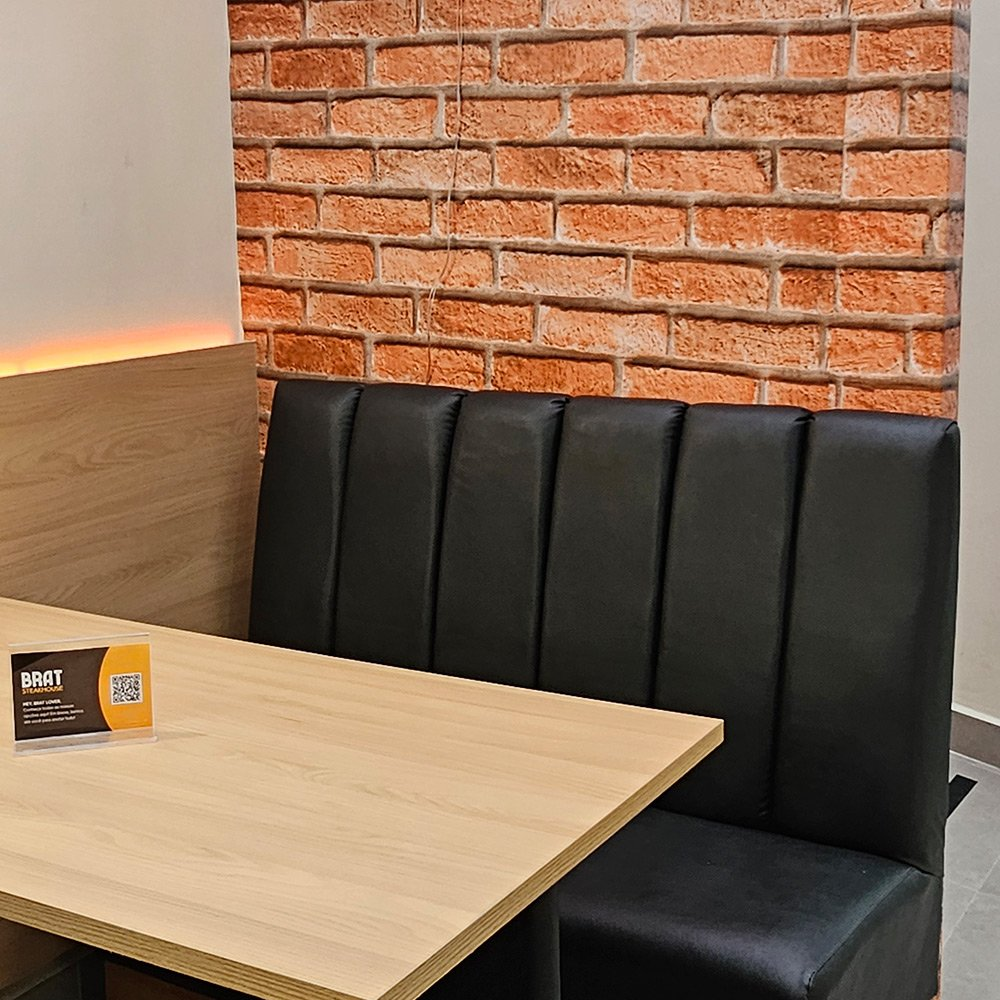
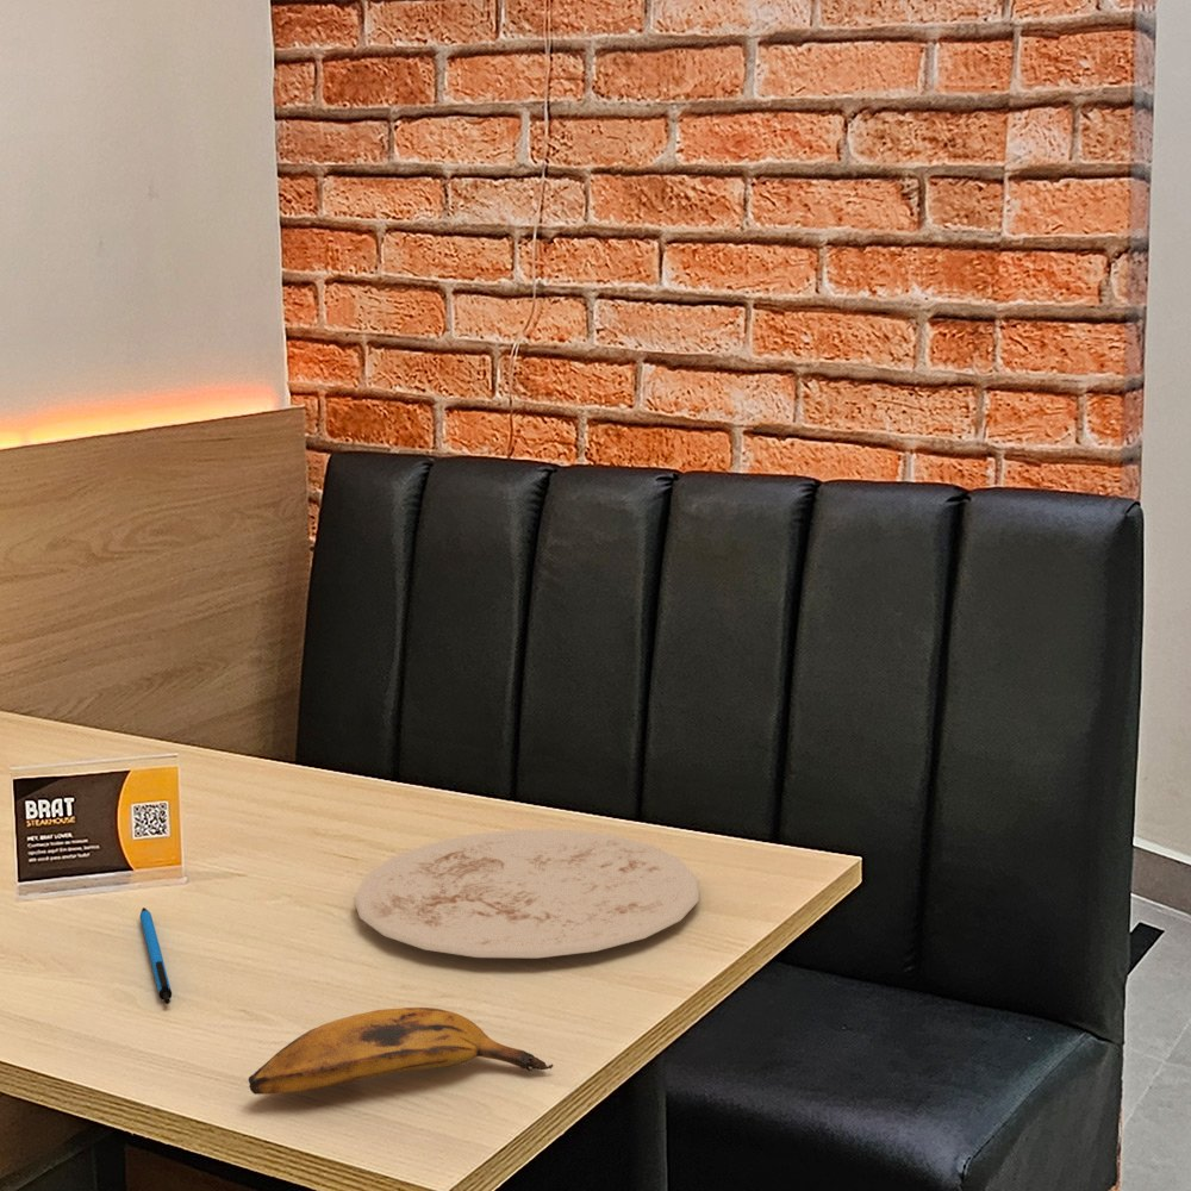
+ plate (528, 892)
+ banana (397, 1047)
+ pen (154, 949)
